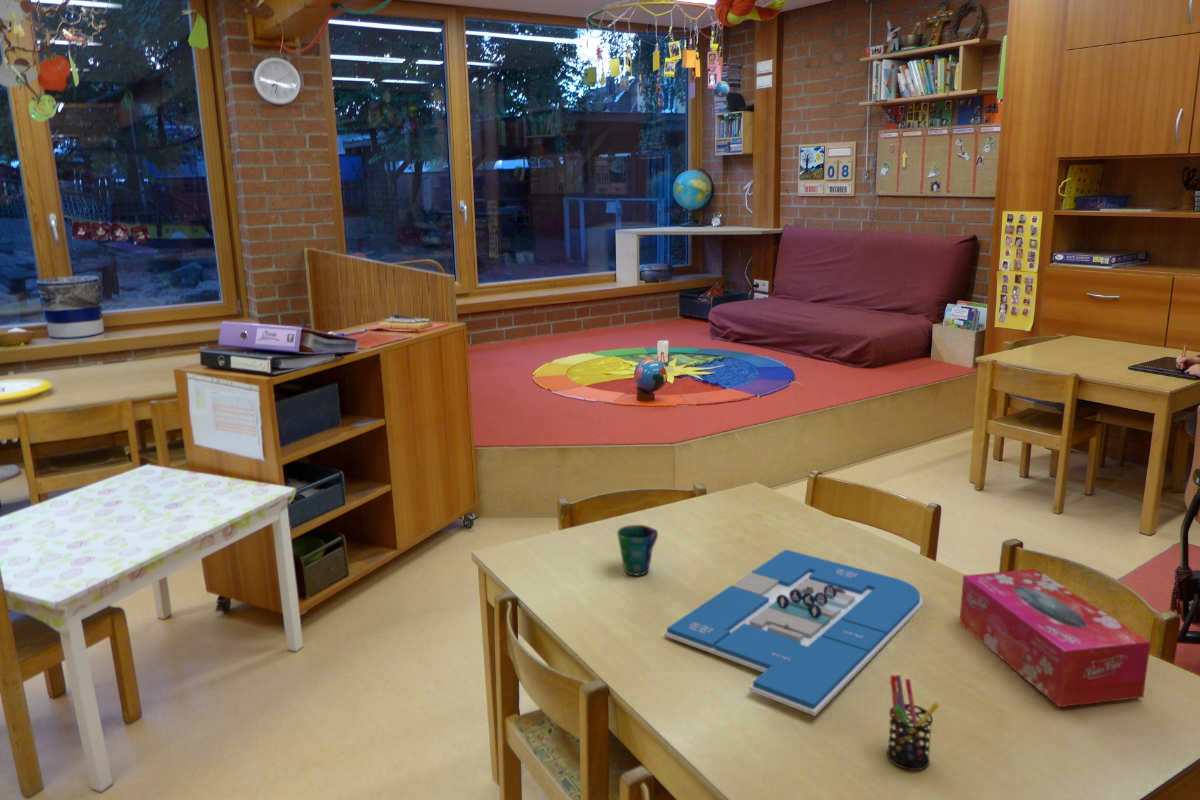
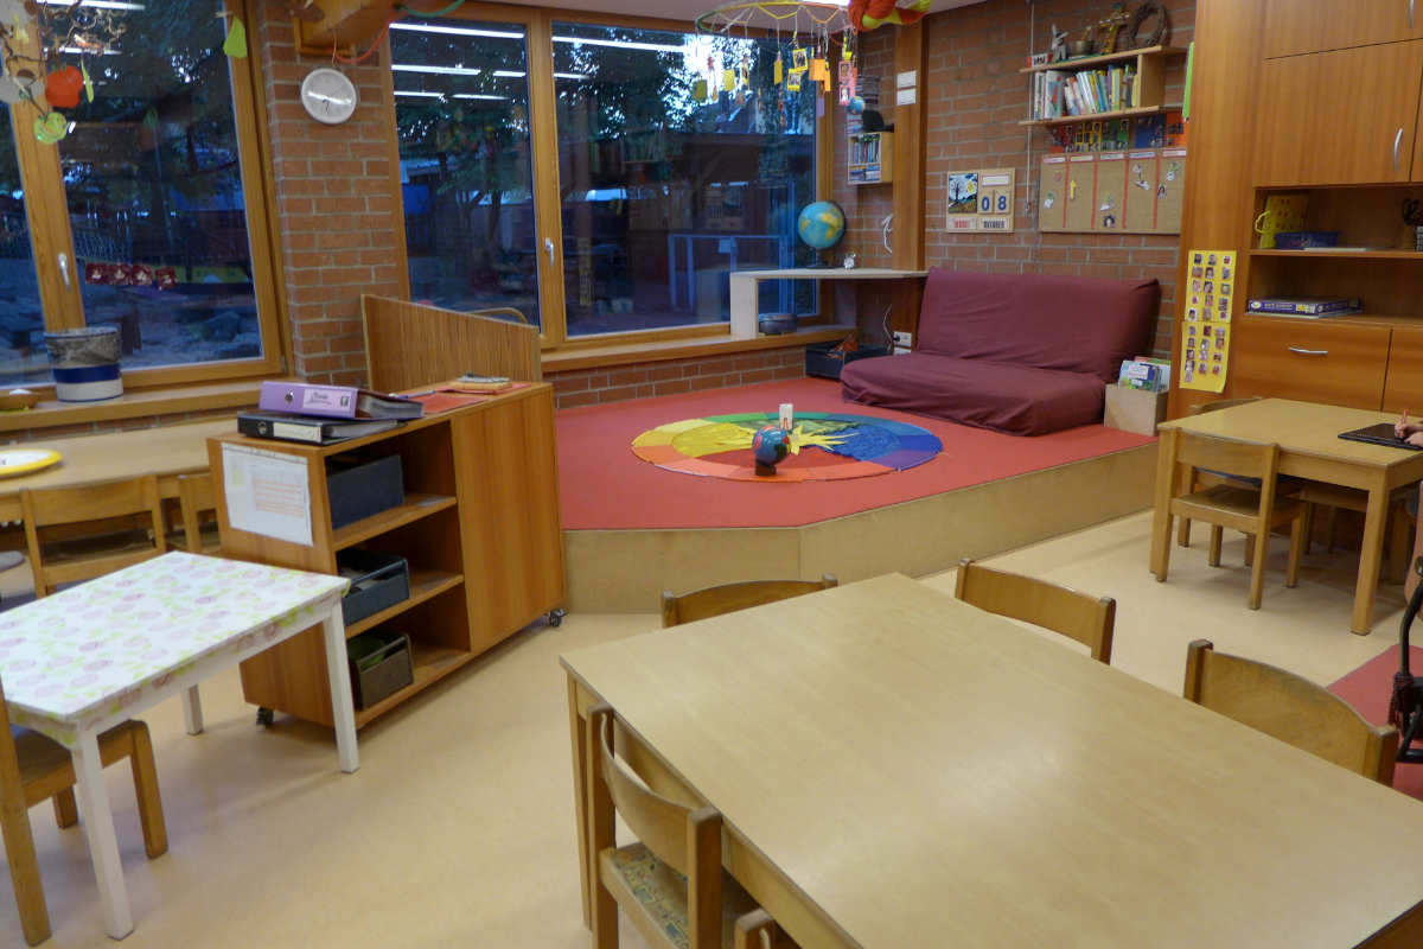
- board game (797, 610)
- pen holder (906, 721)
- cup (640, 549)
- tissue box (1046, 631)
